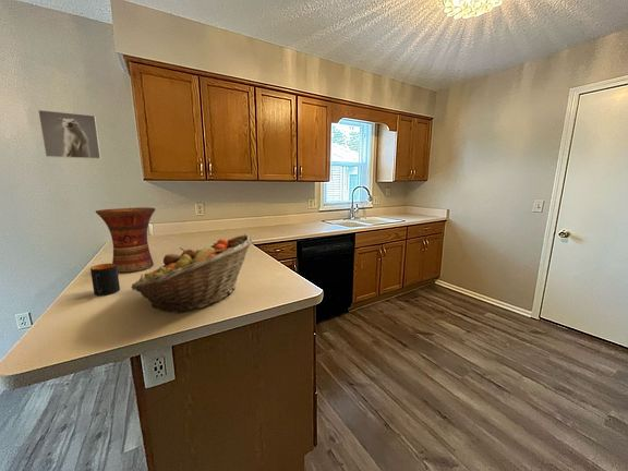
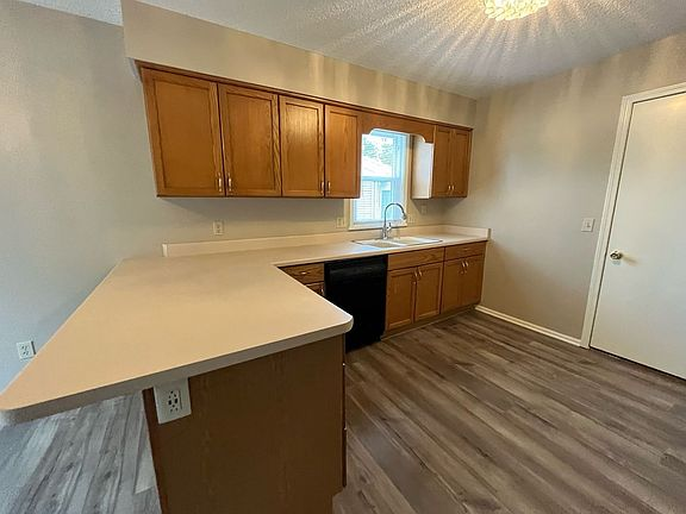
- mug (102, 280)
- vase (130, 238)
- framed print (71, 135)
- fruit basket (200, 267)
